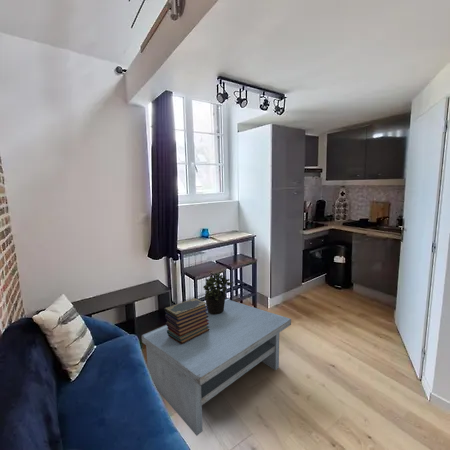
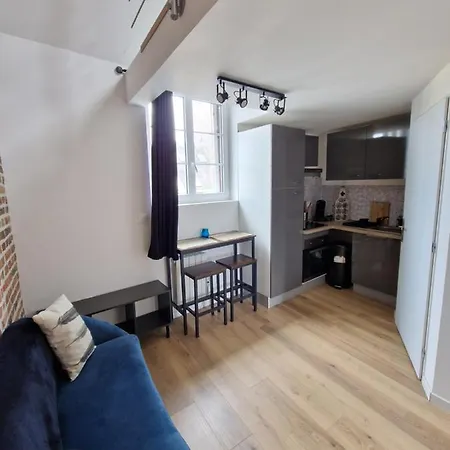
- potted plant (217, 288)
- coffee table (217, 349)
- book stack (188, 317)
